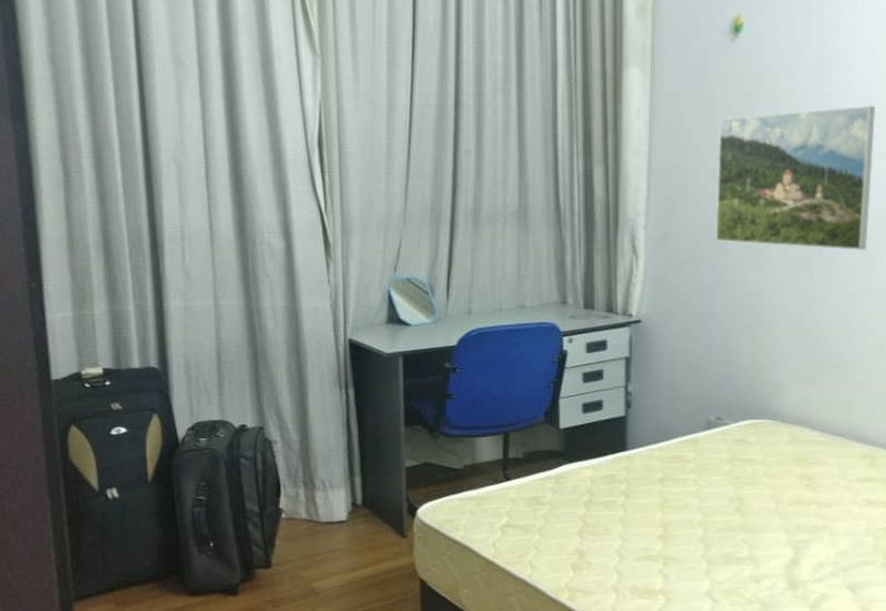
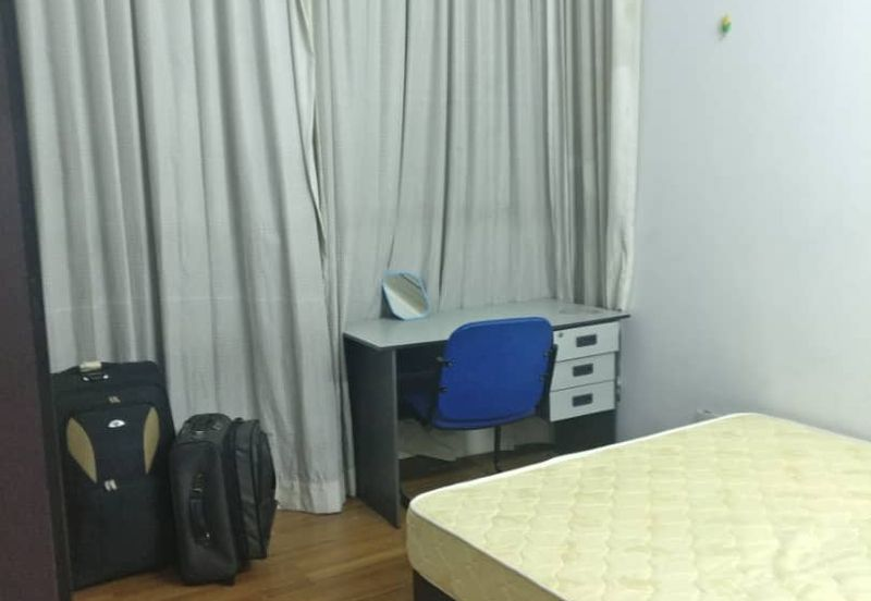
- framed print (787, 179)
